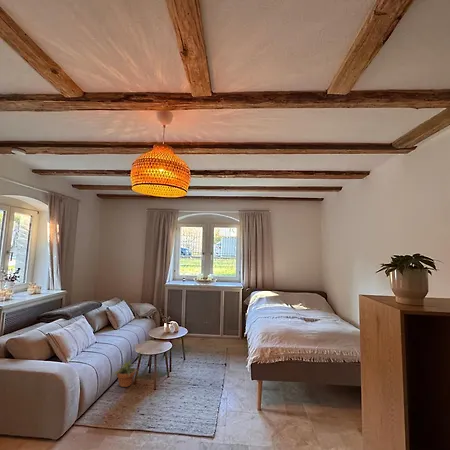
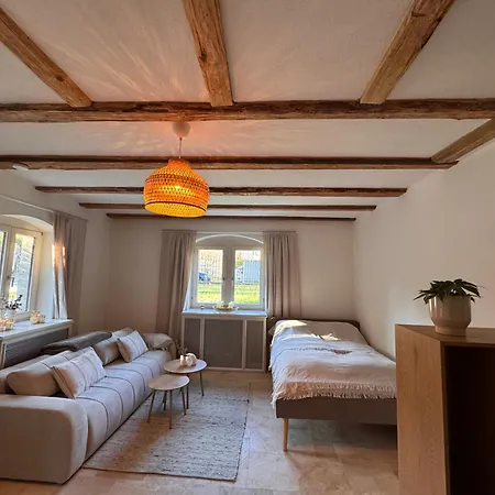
- potted plant (127, 371)
